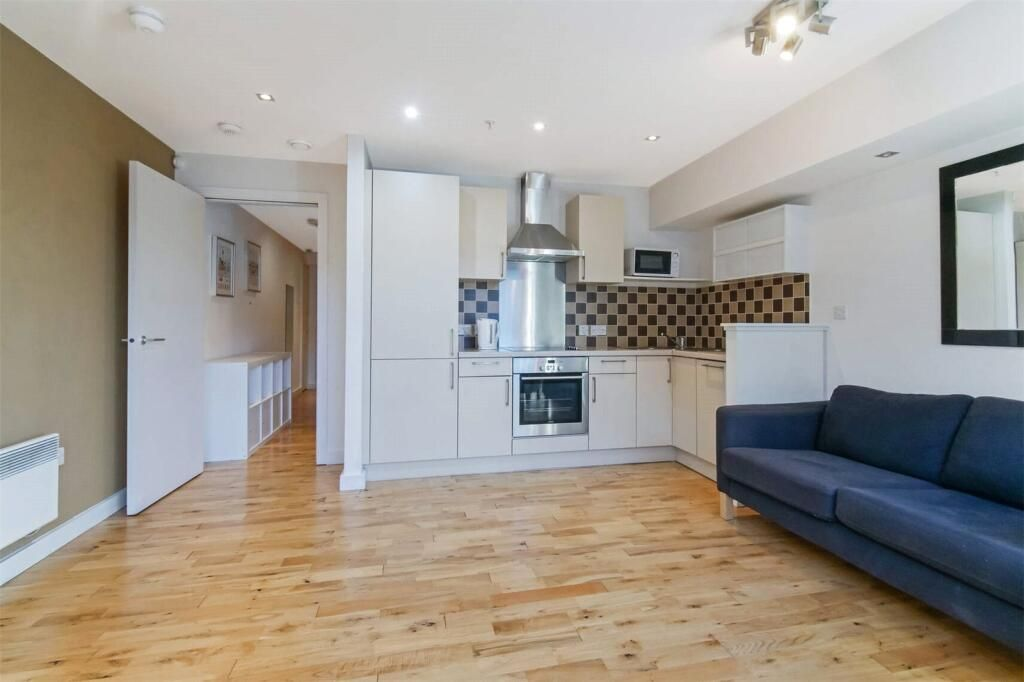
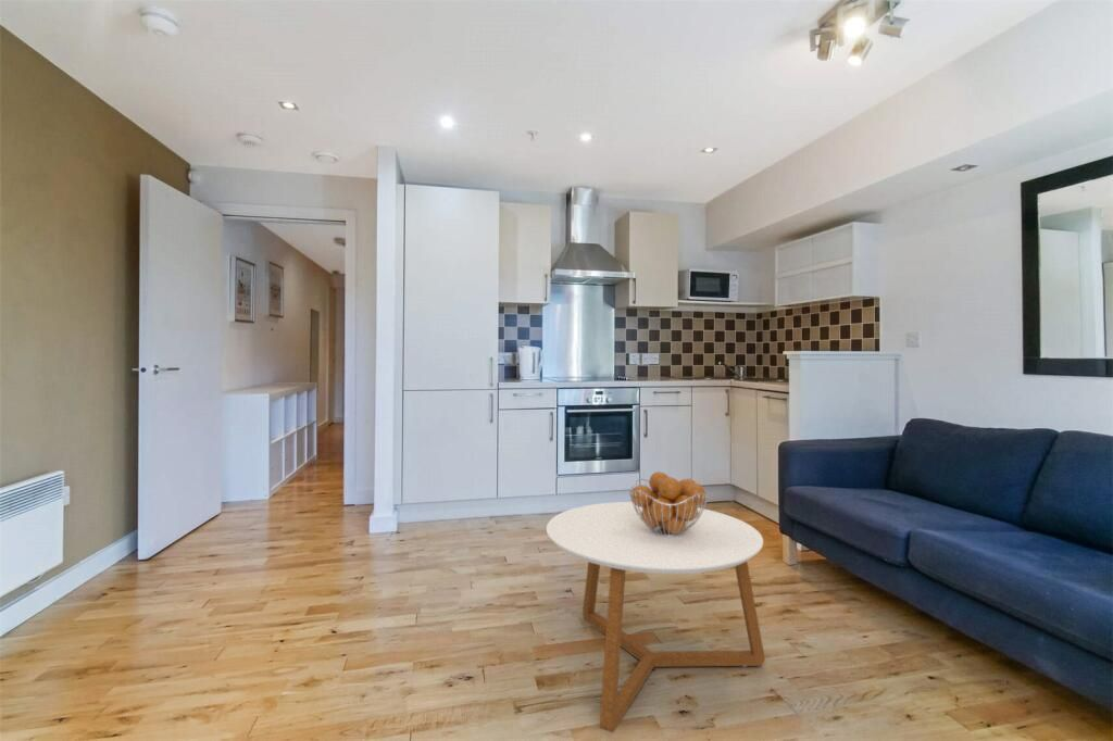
+ fruit basket (667, 502)
+ coffee table (654, 573)
